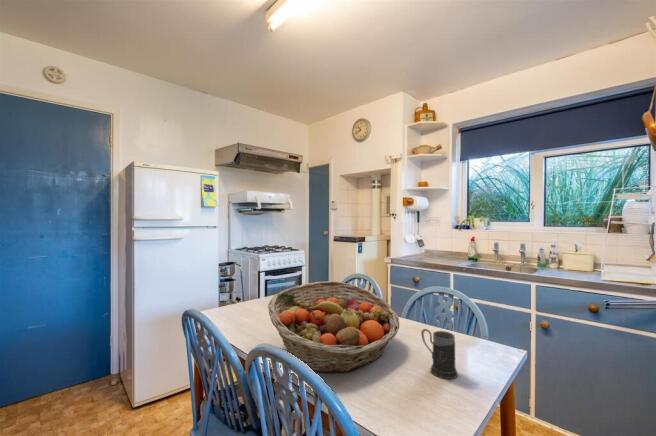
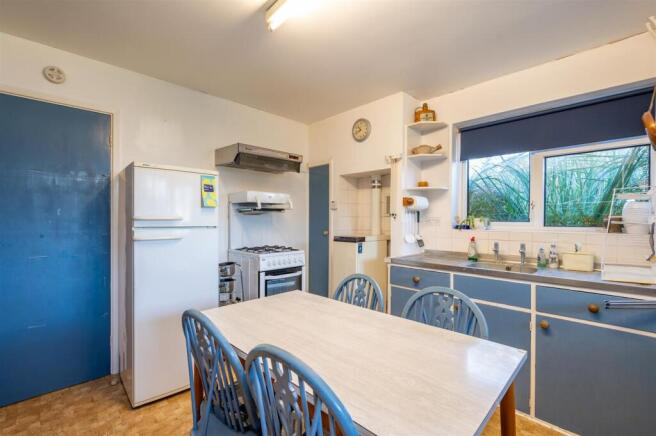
- fruit basket (335, 320)
- mug (438, 351)
